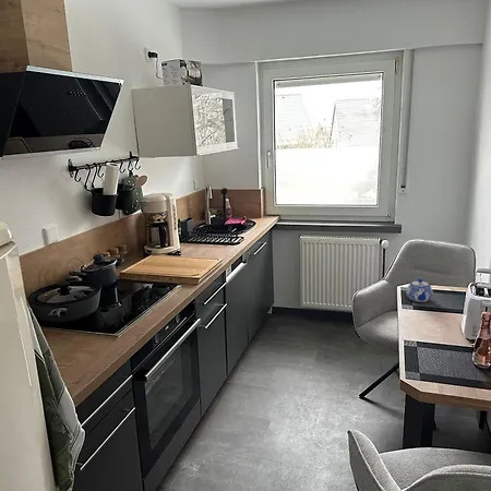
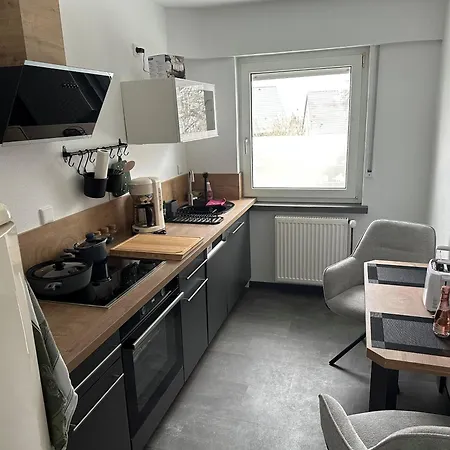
- teapot (420, 289)
